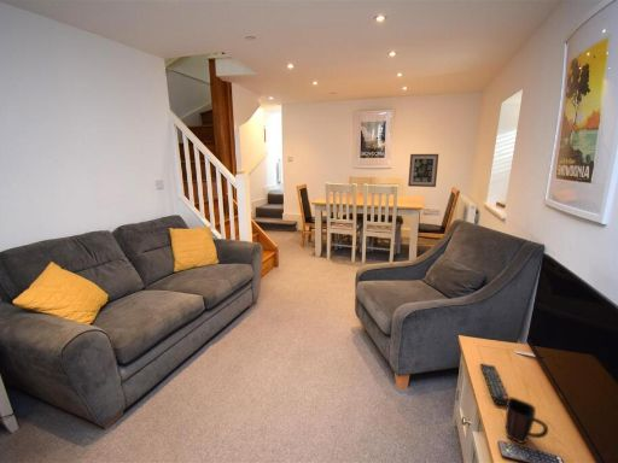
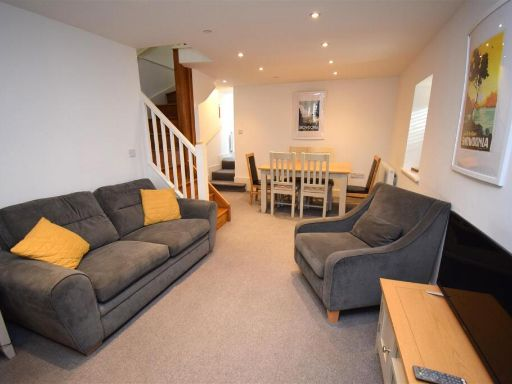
- mug (523, 422)
- wall art (422, 170)
- remote control (492, 382)
